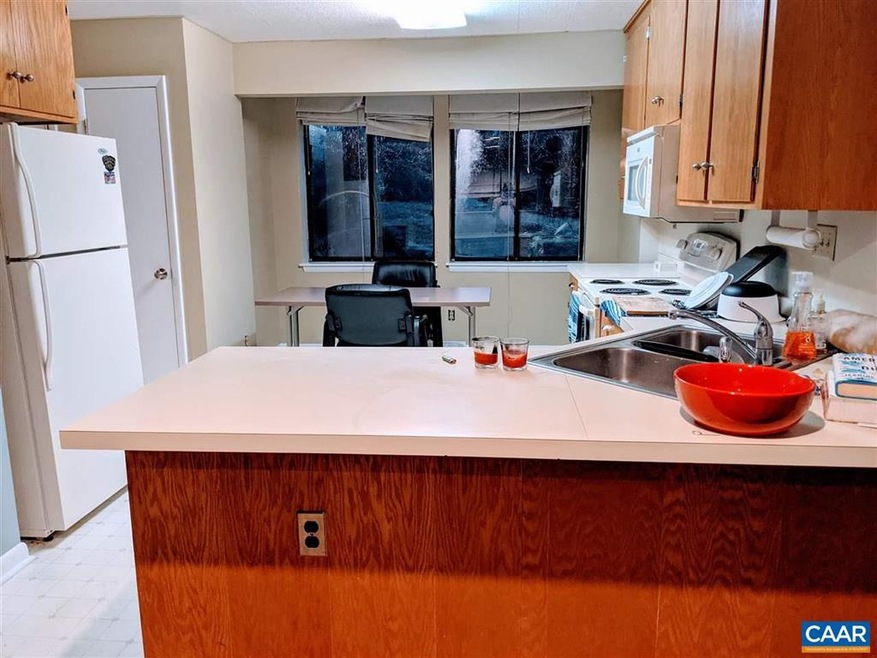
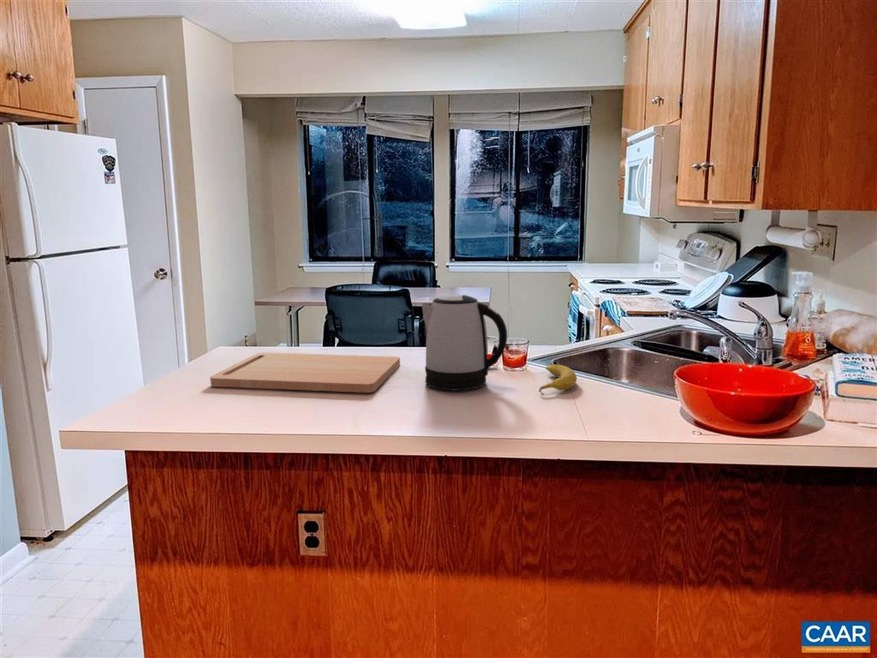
+ fruit (557, 376)
+ kettle (464, 339)
+ cutting board (310, 370)
